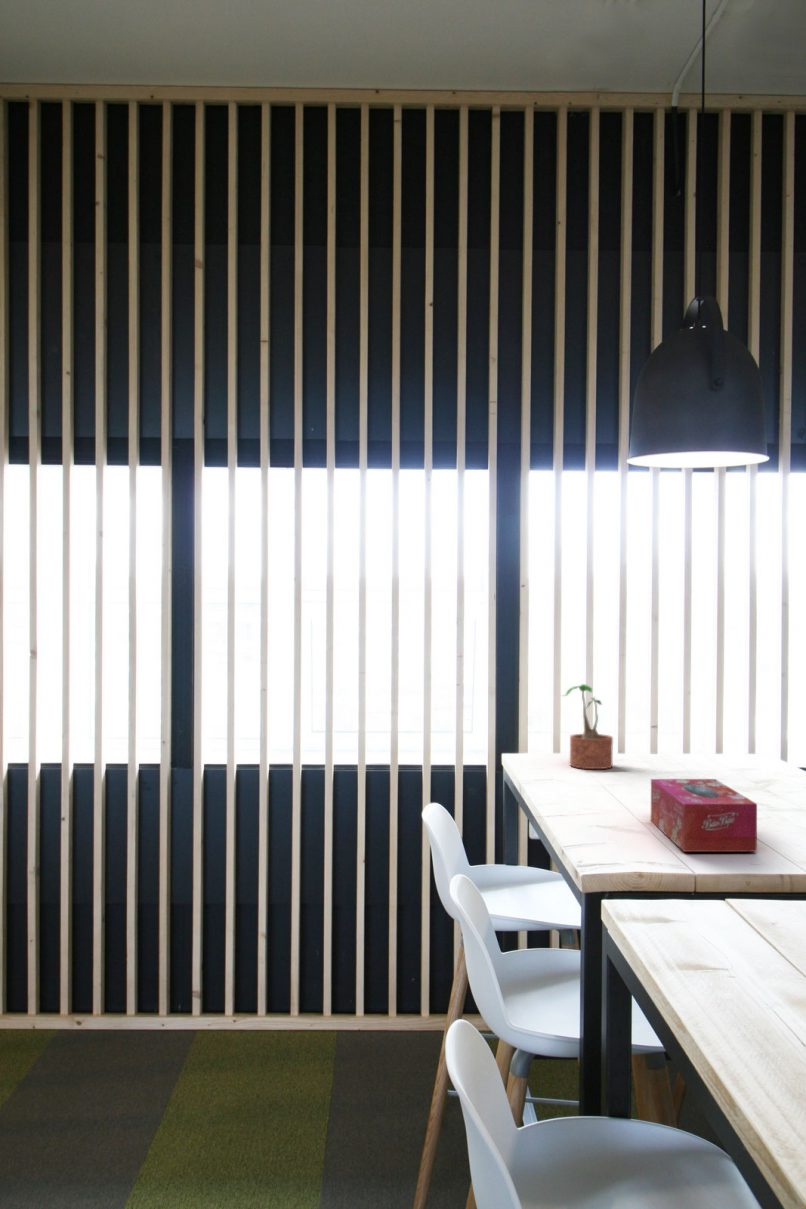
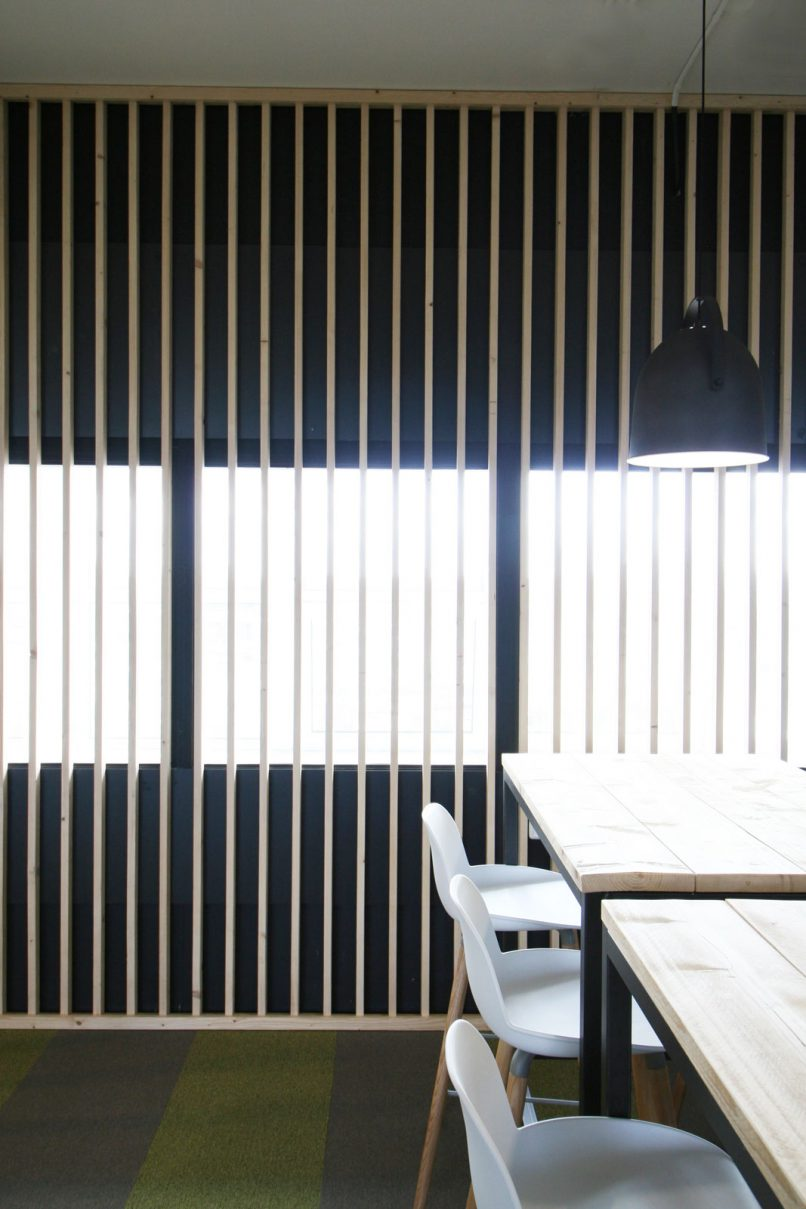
- potted plant (585, 724)
- tissue box (700, 813)
